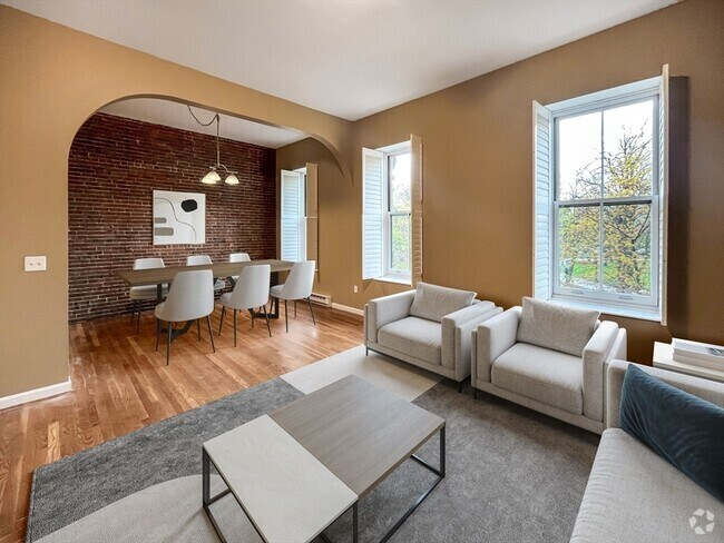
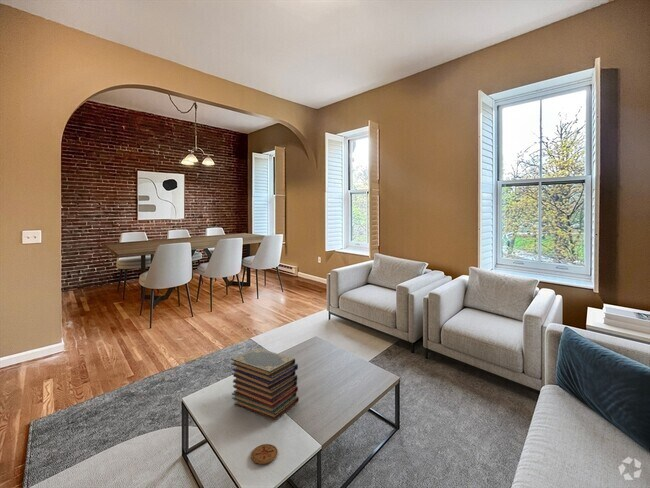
+ book stack (264, 380)
+ coaster (264, 453)
